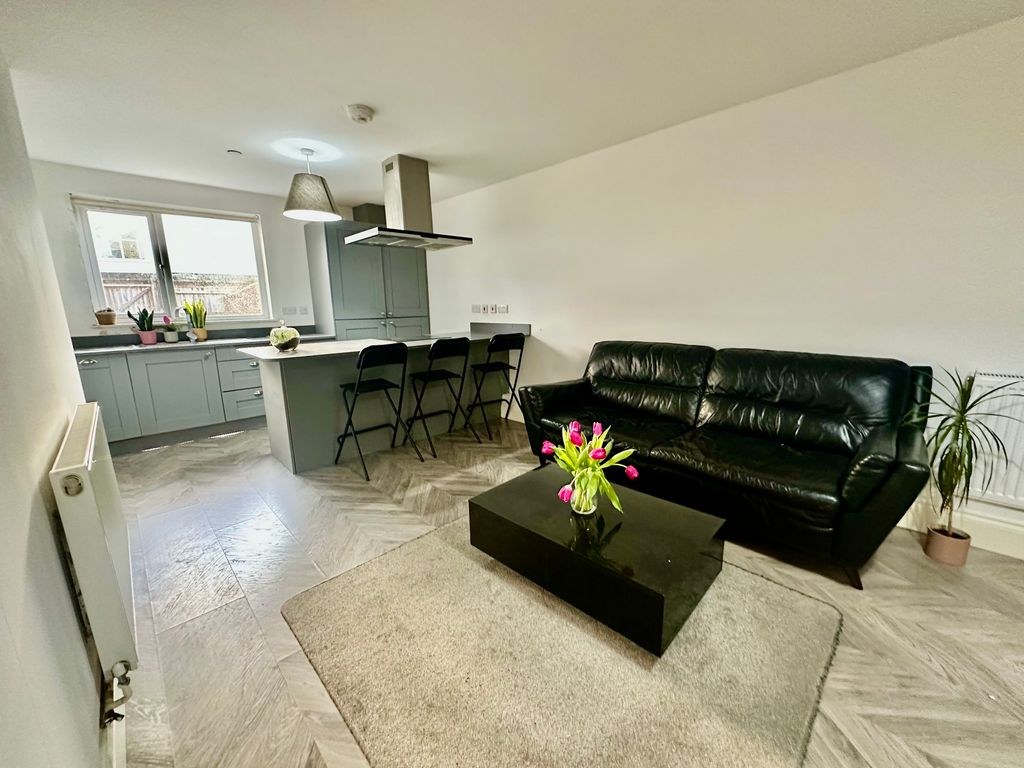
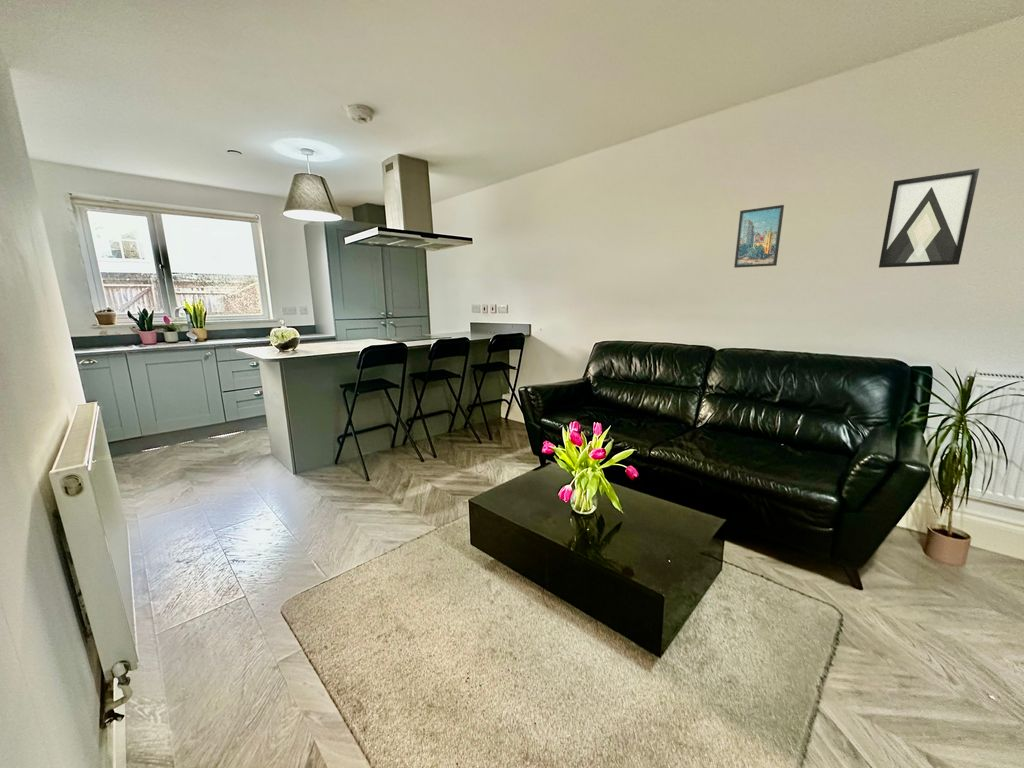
+ wall art (925, 221)
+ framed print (758, 237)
